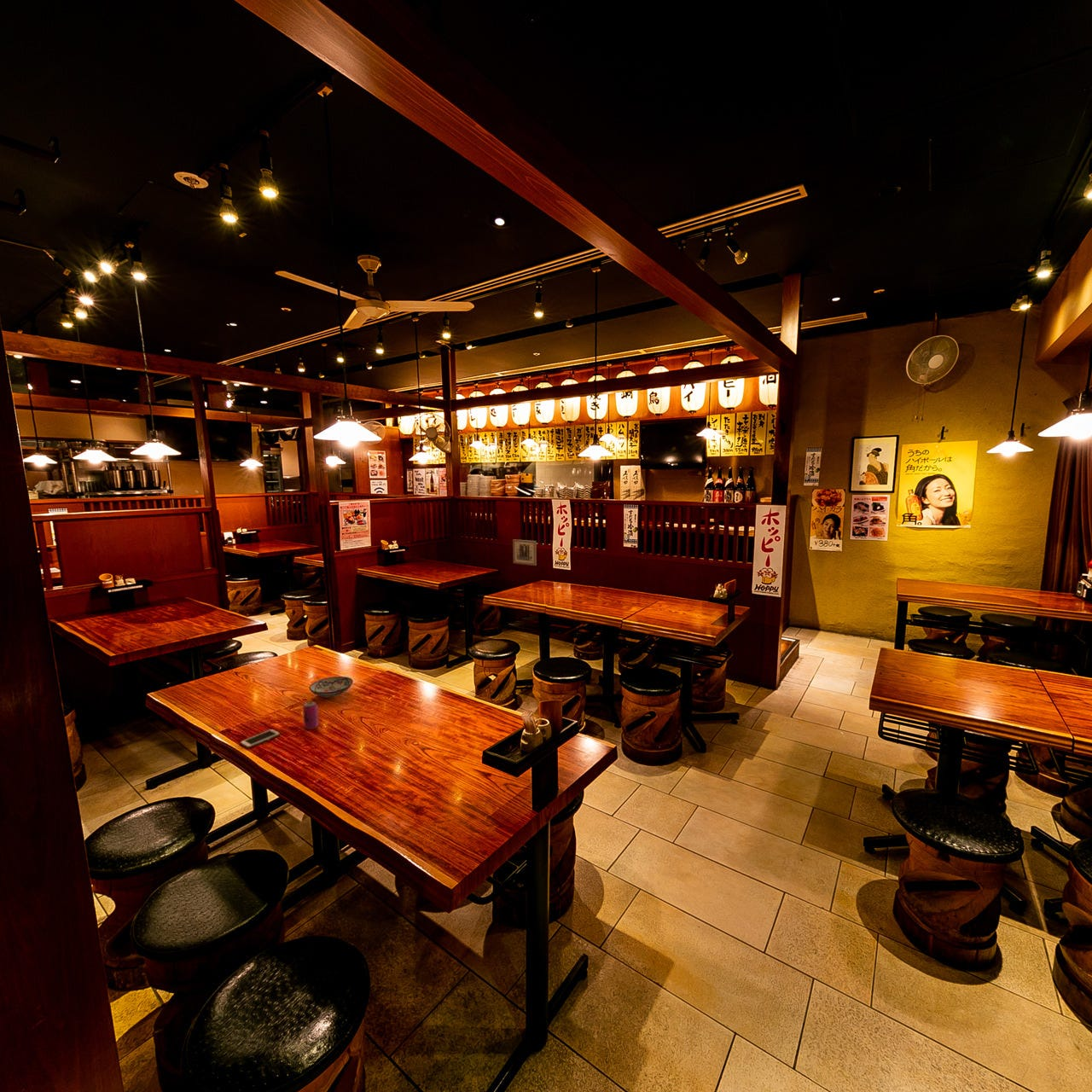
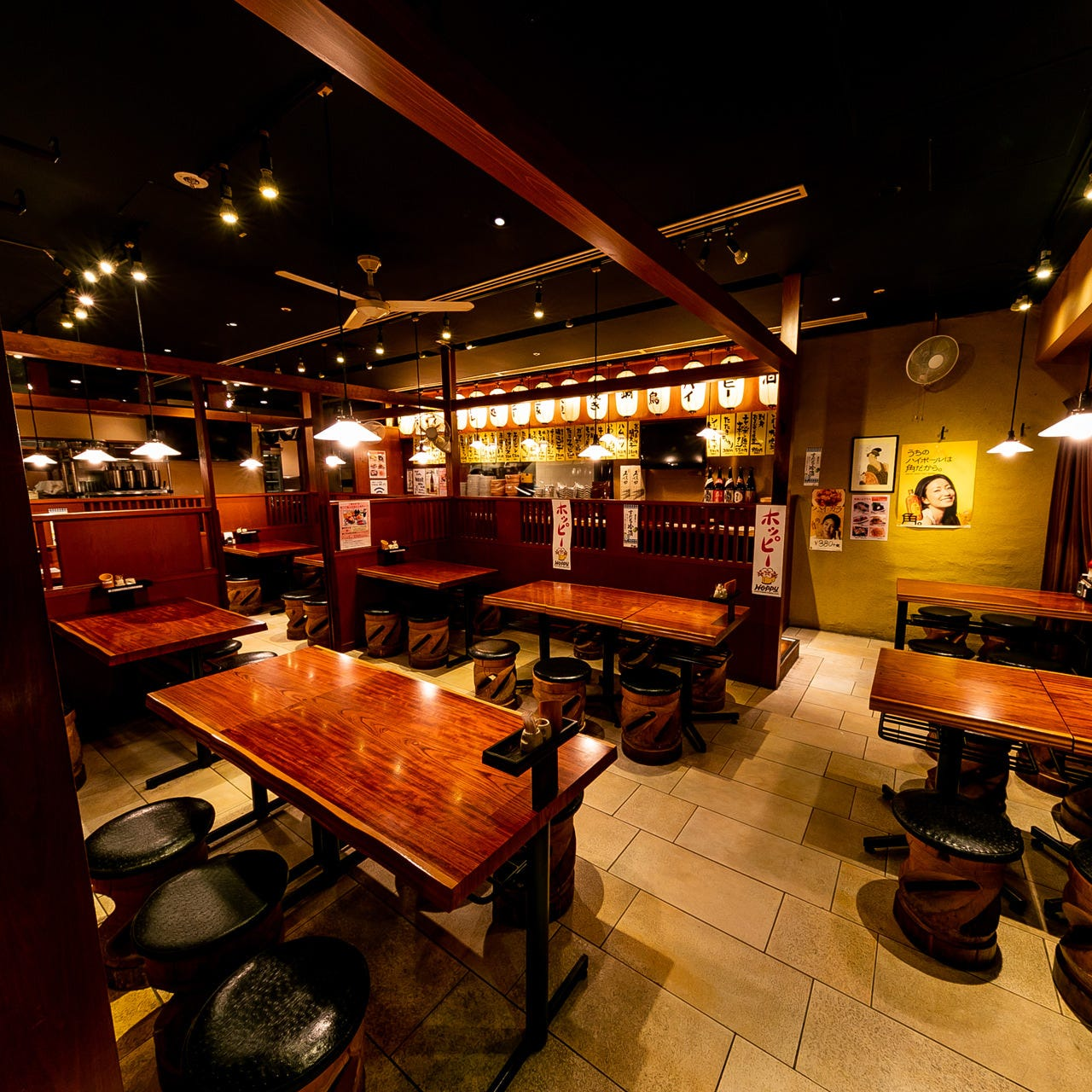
- bowl (331, 689)
- beverage can (311, 715)
- wall art (524, 552)
- cell phone (260, 738)
